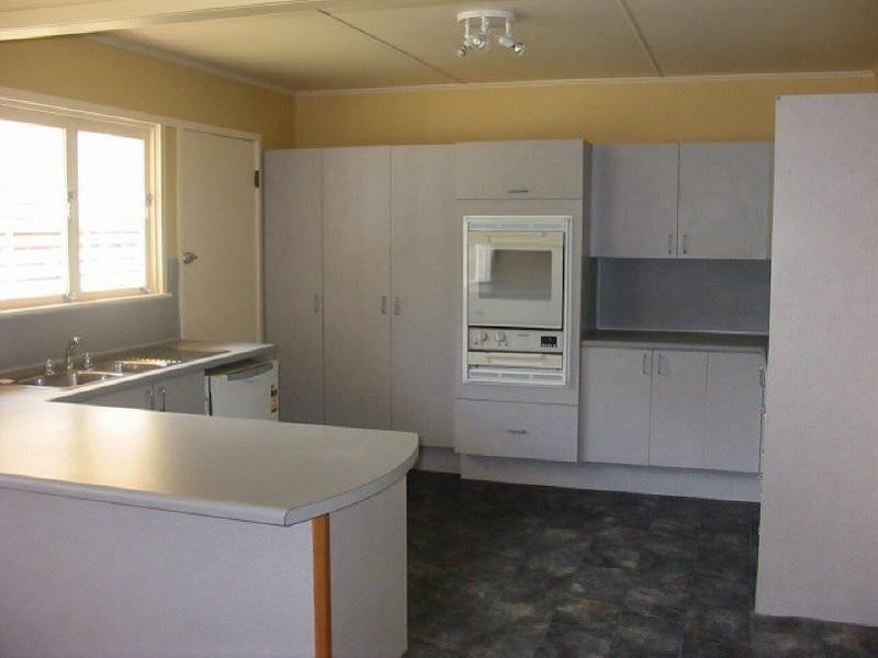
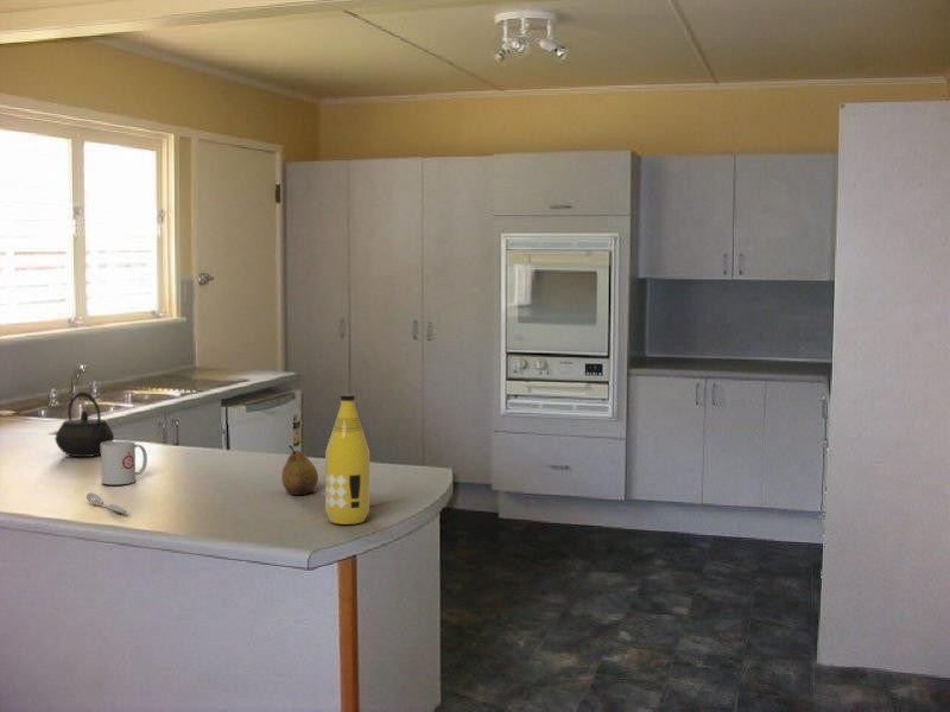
+ kettle (87, 424)
+ spoon (107, 506)
+ fruit (299, 468)
+ bottle (347, 457)
+ mug (125, 462)
